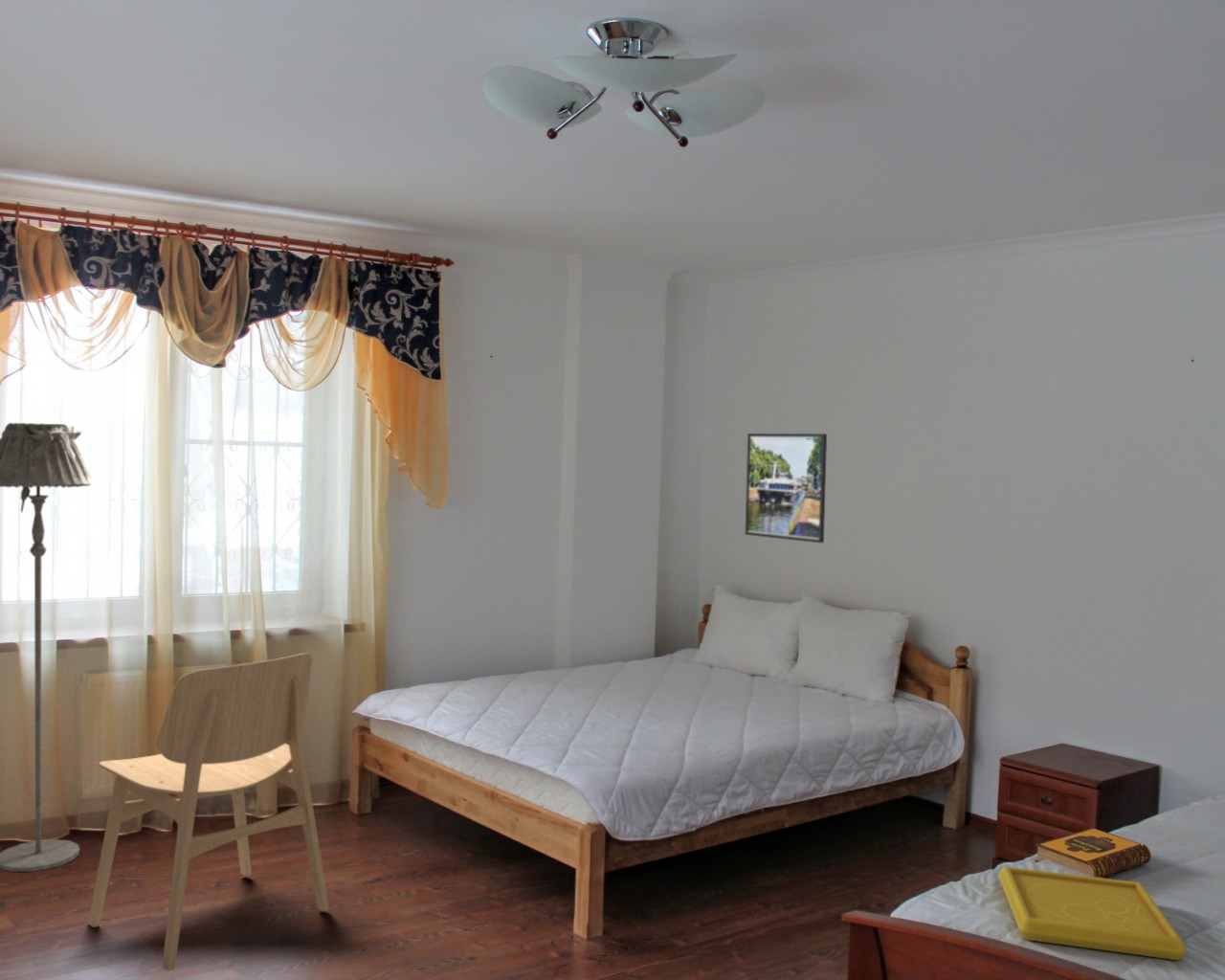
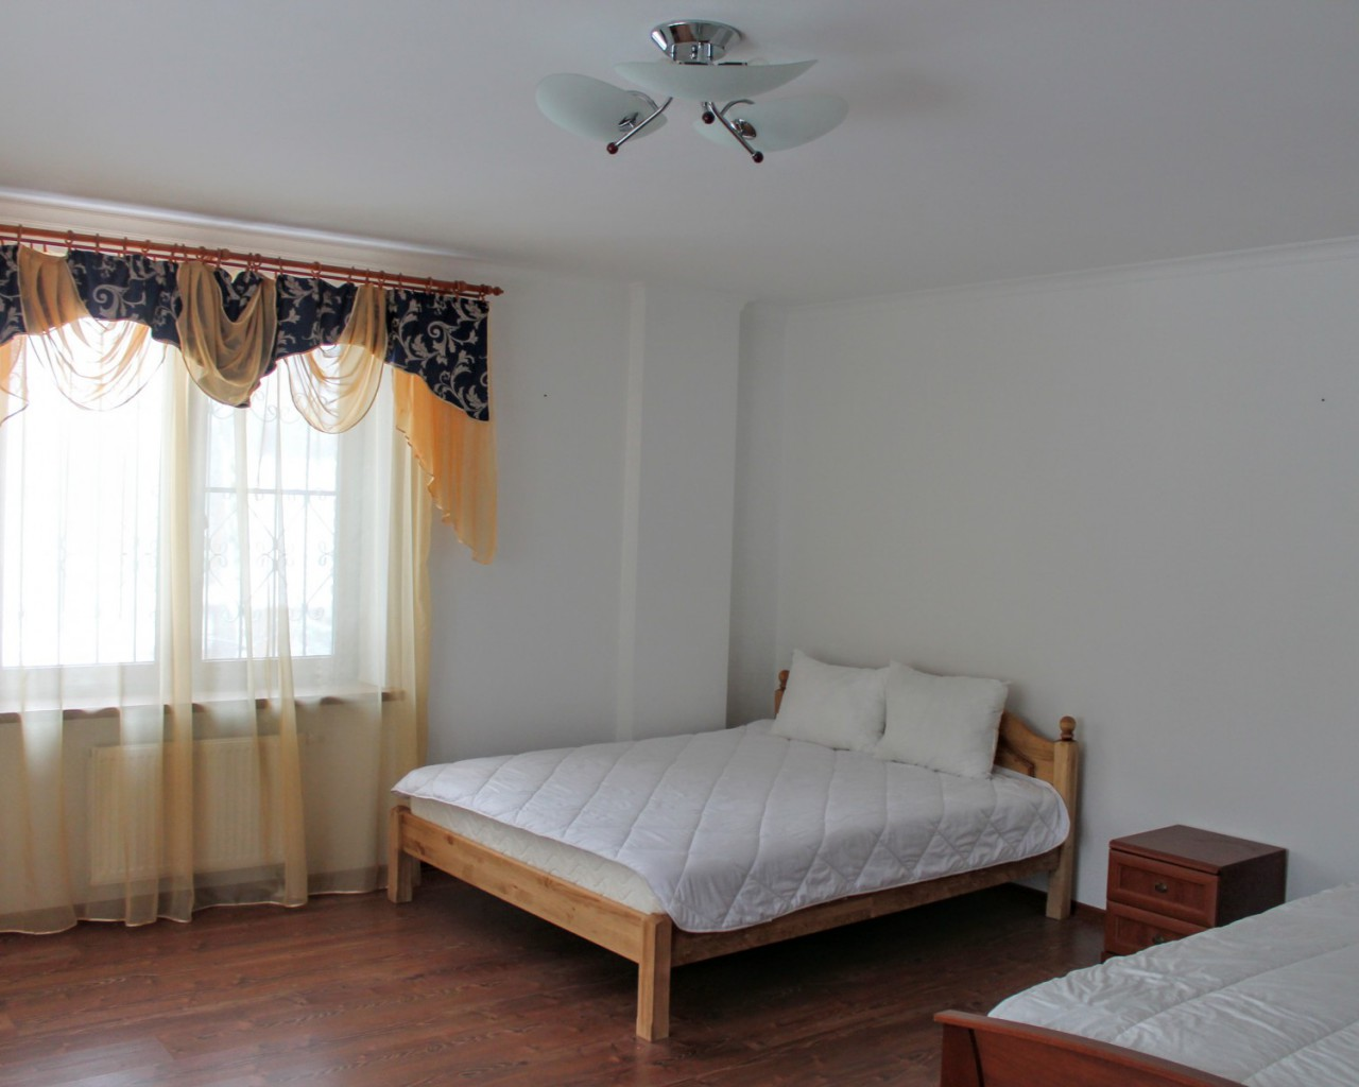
- serving tray (1084, 909)
- chair (212, 784)
- floor lamp (37, 642)
- hardback book (1093, 855)
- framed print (784, 486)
